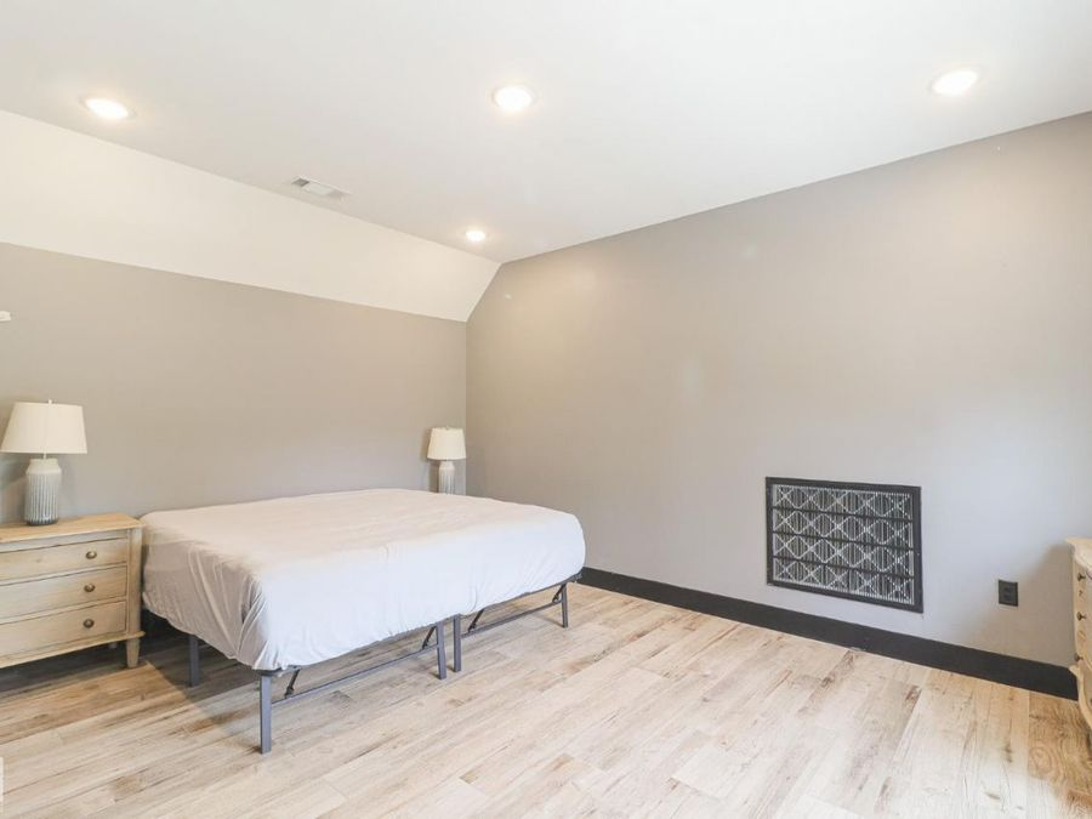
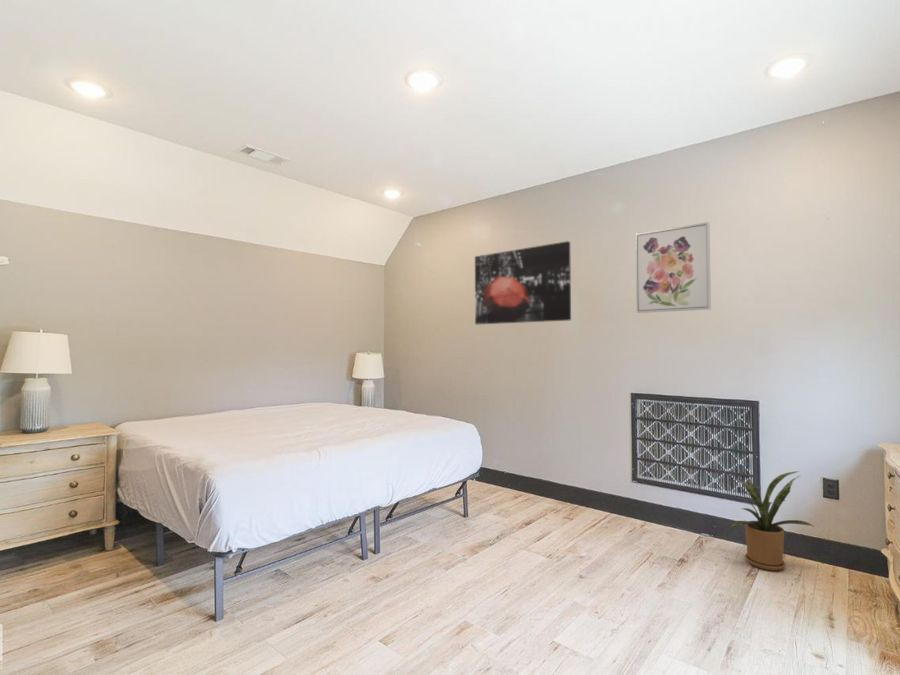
+ wall art (671, 269)
+ house plant (762, 514)
+ wall art (519, 286)
